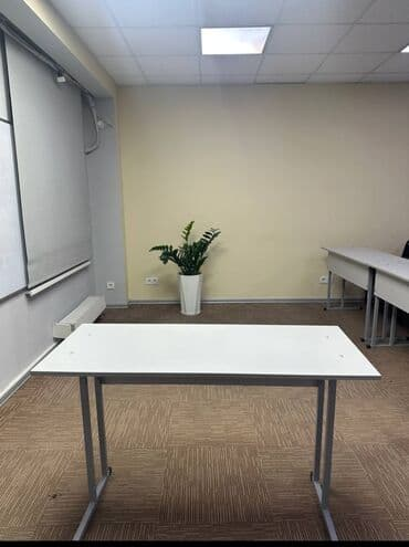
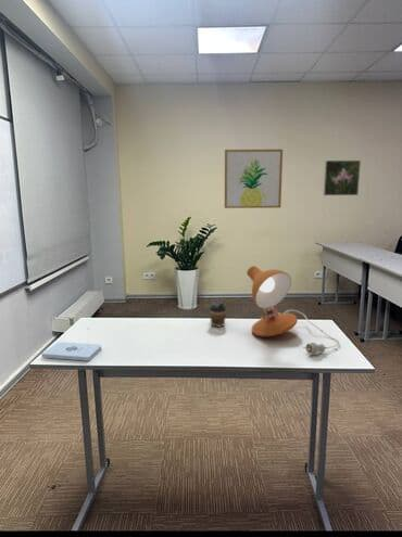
+ desk lamp (291, 310)
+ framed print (341, 178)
+ notepad (73, 350)
+ coffee cup (217, 314)
+ wall art (252, 179)
